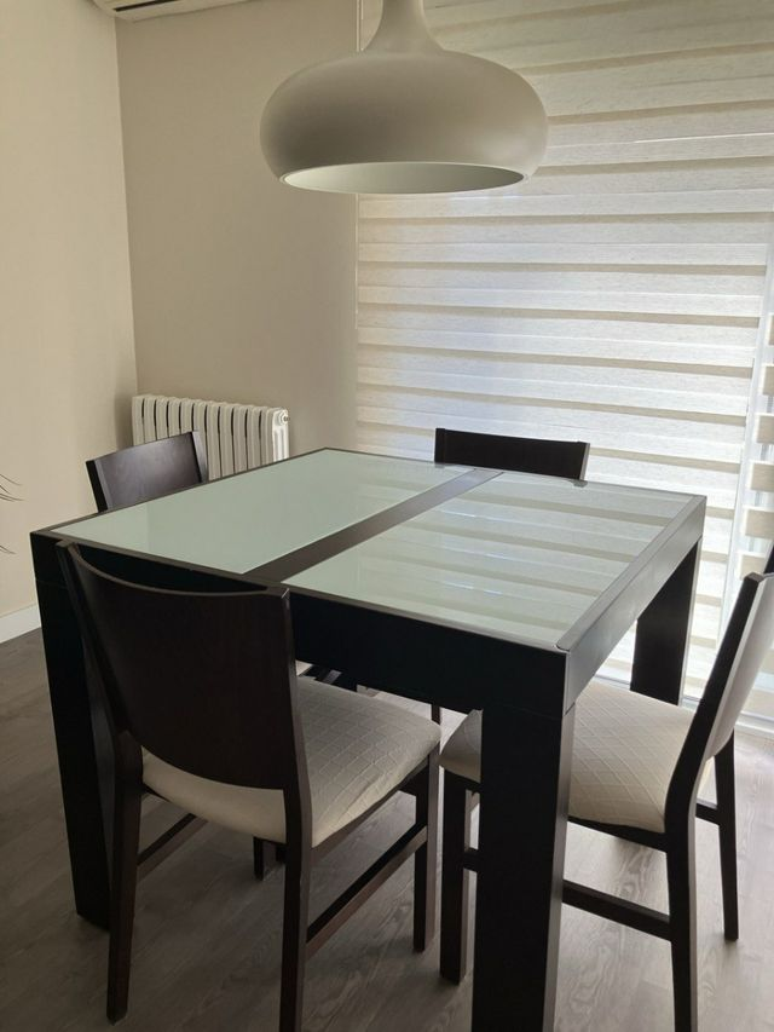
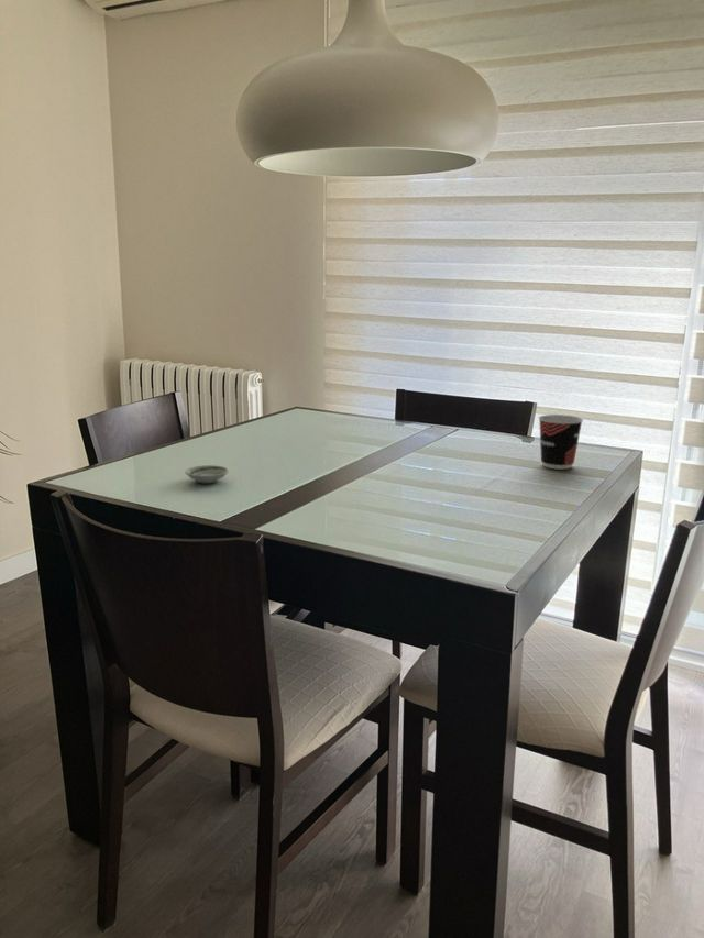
+ saucer (207, 475)
+ cup (559, 442)
